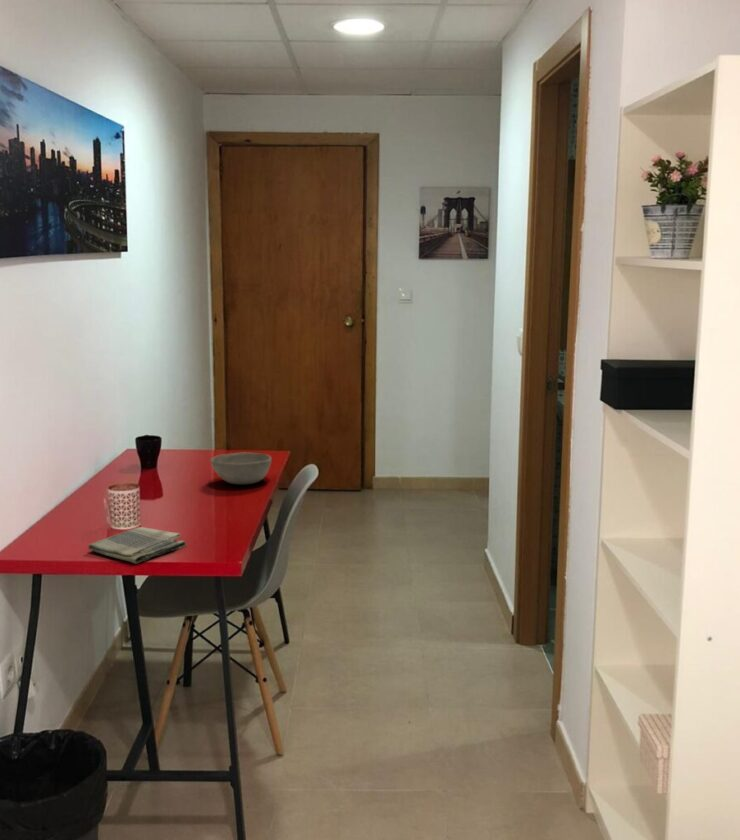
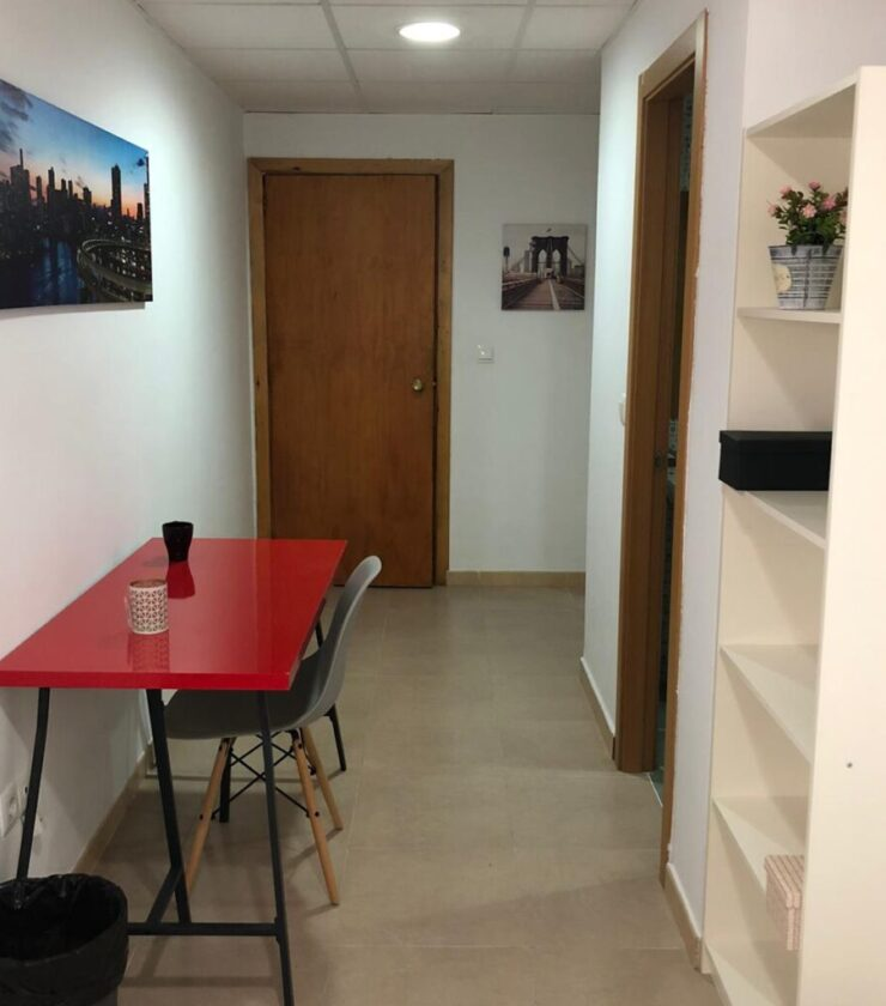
- bowl (241, 469)
- dish towel (138, 542)
